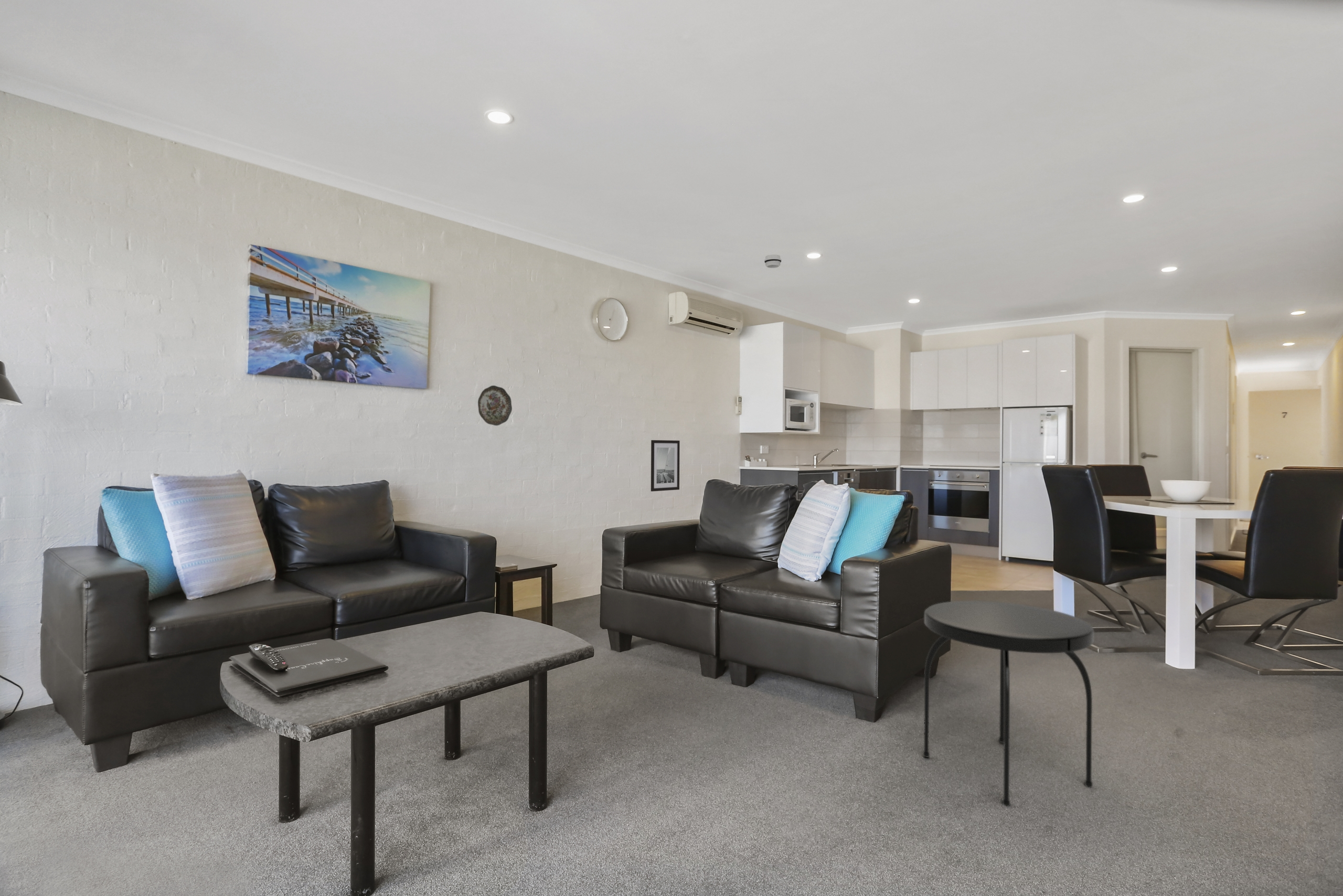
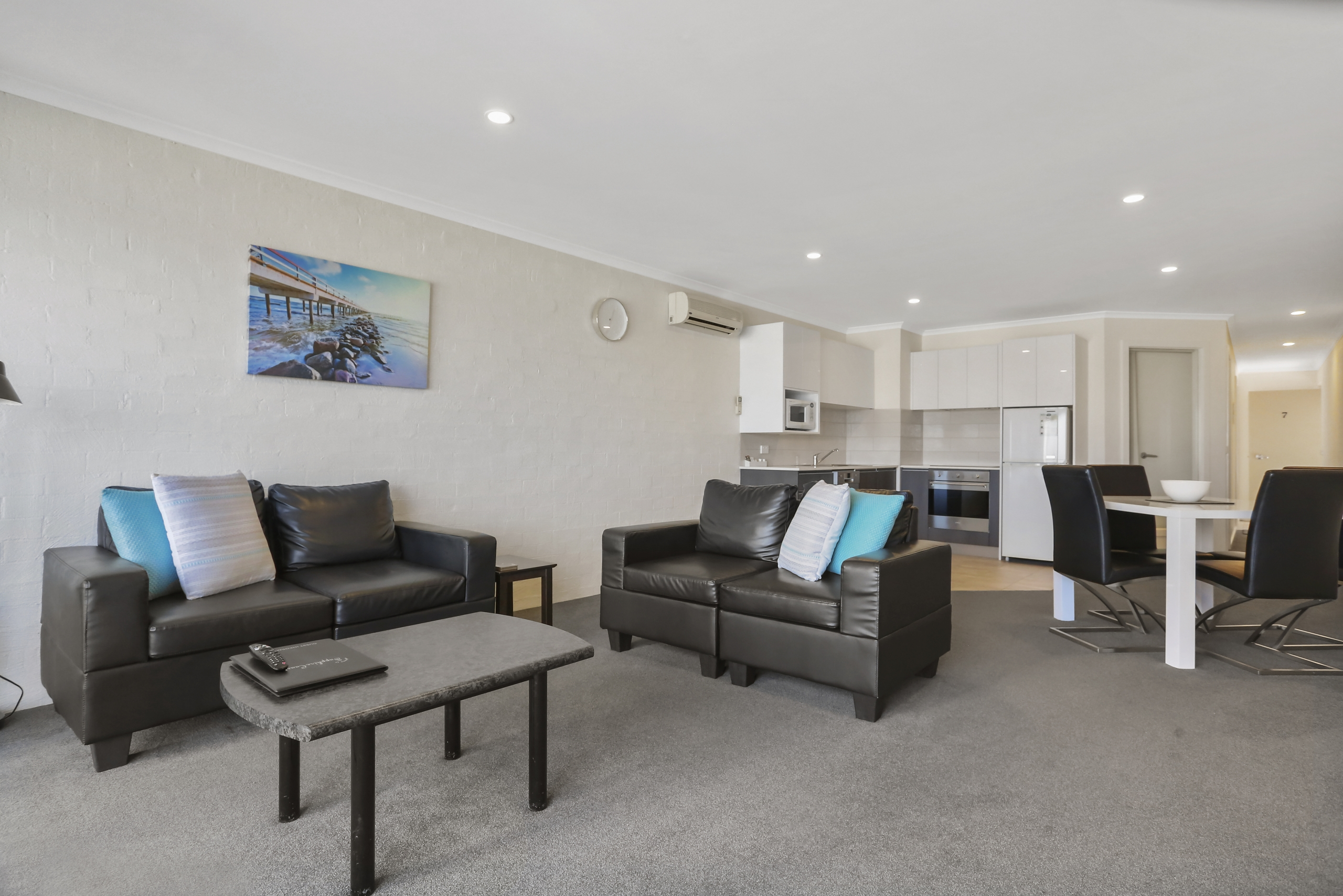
- smoke detector (773, 261)
- side table (1004, 694)
- decorative plate (494, 406)
- wall art (665, 465)
